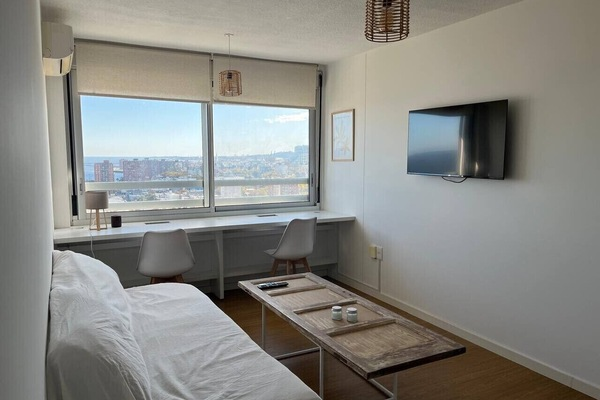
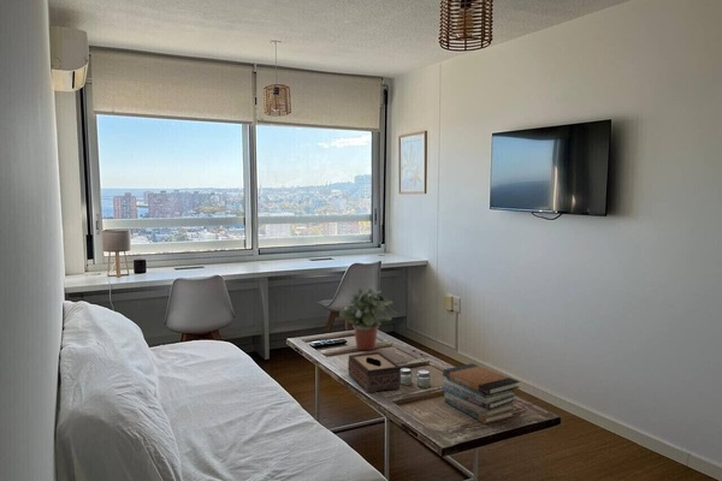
+ tissue box (373, 370)
+ potted plant (366, 317)
+ book stack (478, 391)
